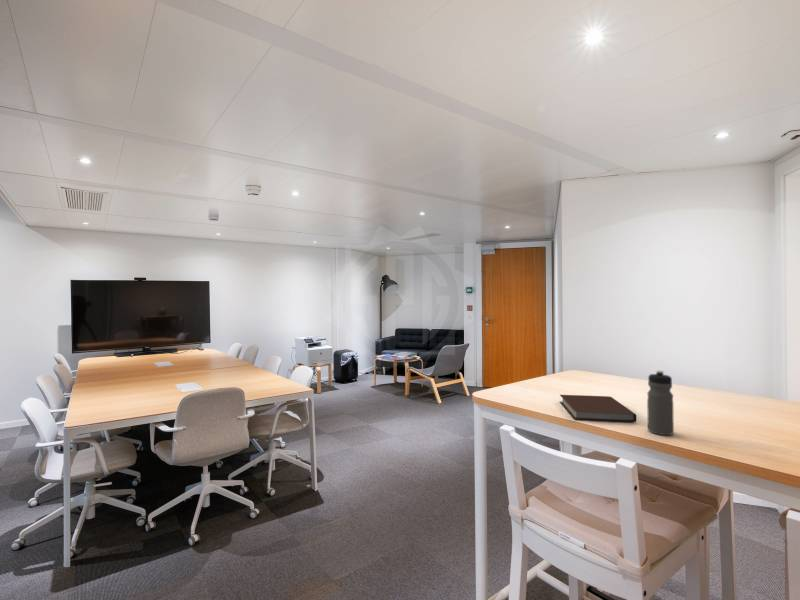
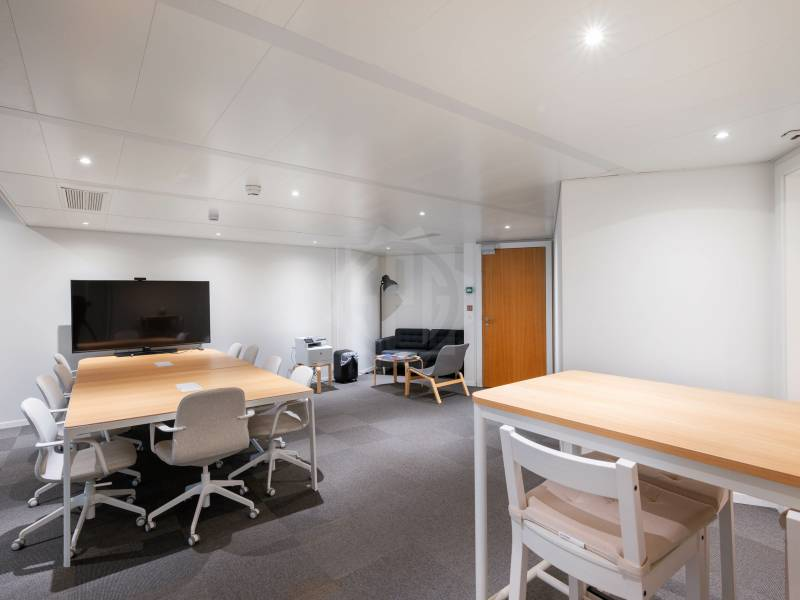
- notebook (594, 407)
- water bottle (660, 401)
